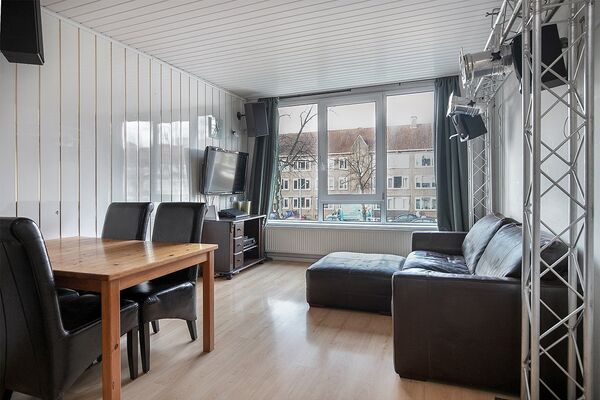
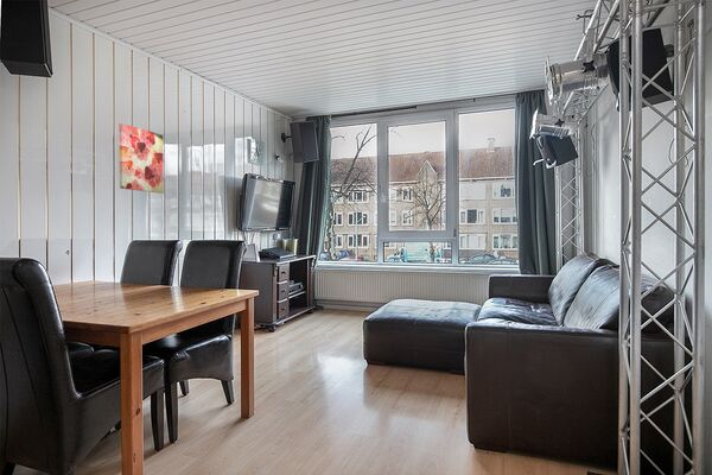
+ wall art (142, 159)
